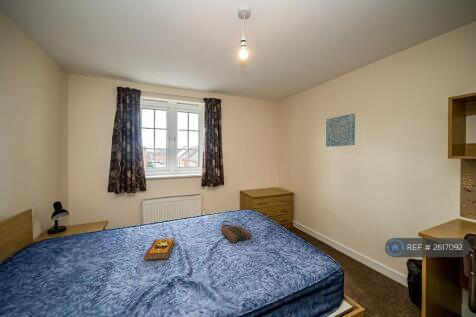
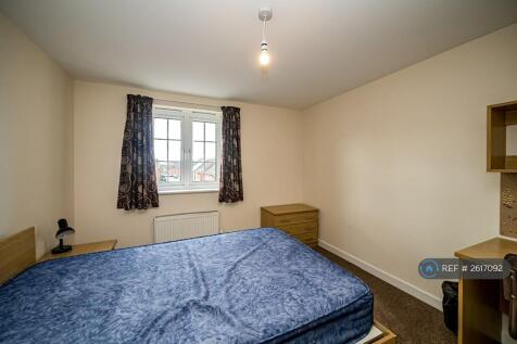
- wall art (339, 131)
- tote bag (232, 229)
- hardback book (160, 248)
